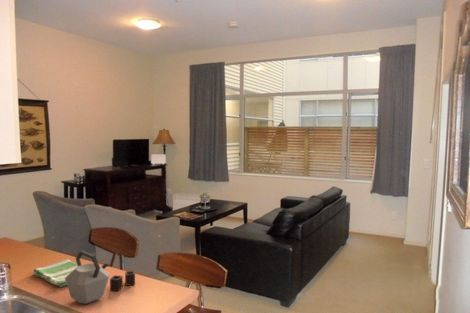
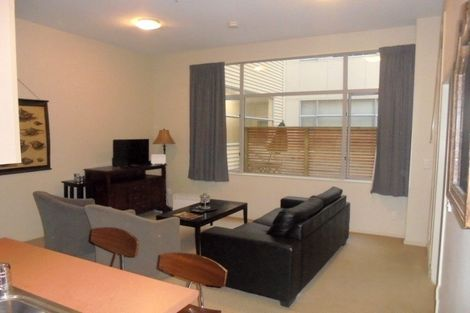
- kettle (105, 271)
- dish towel (64, 271)
